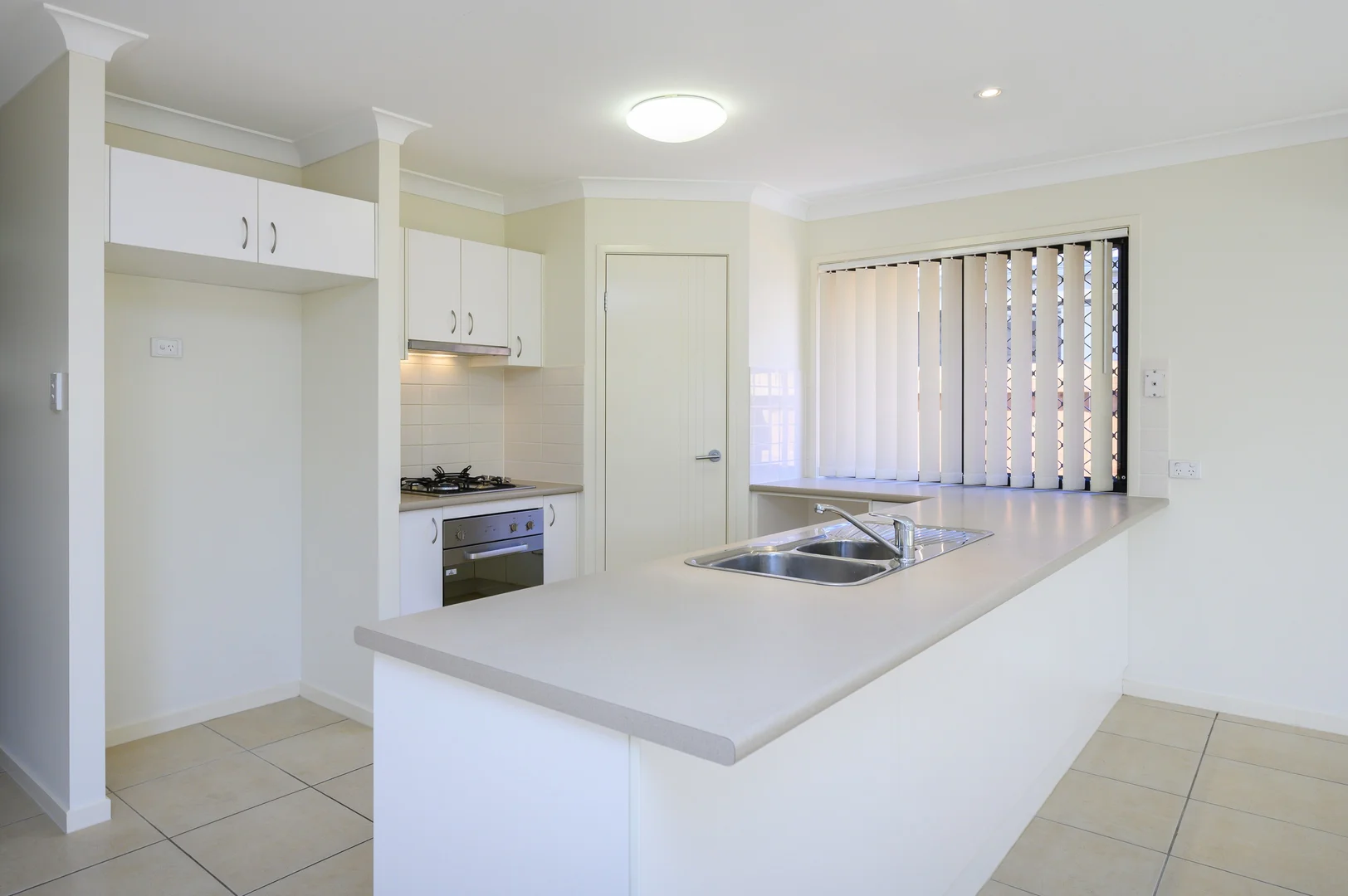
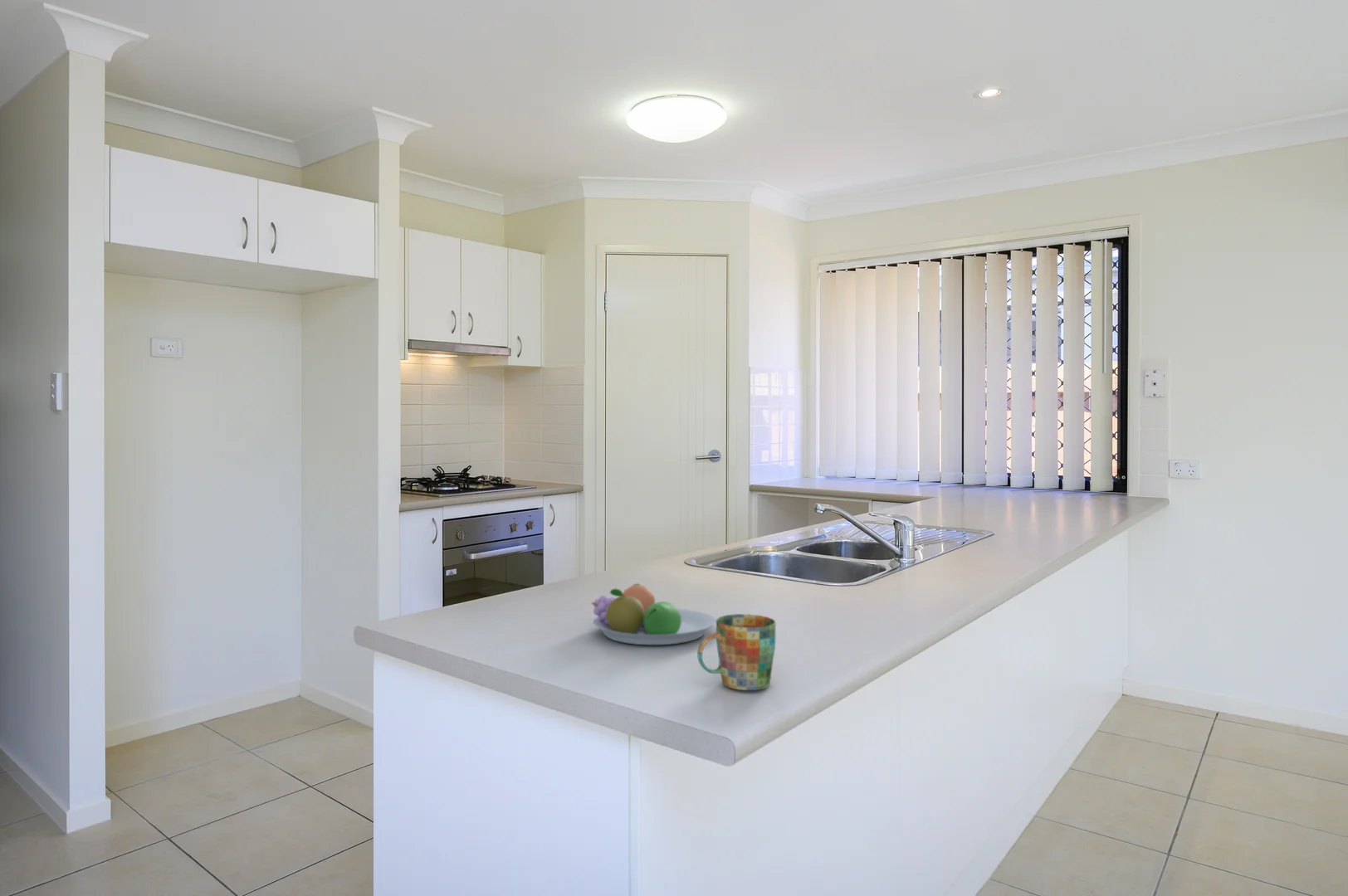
+ mug (735, 653)
+ fruit bowl (652, 609)
